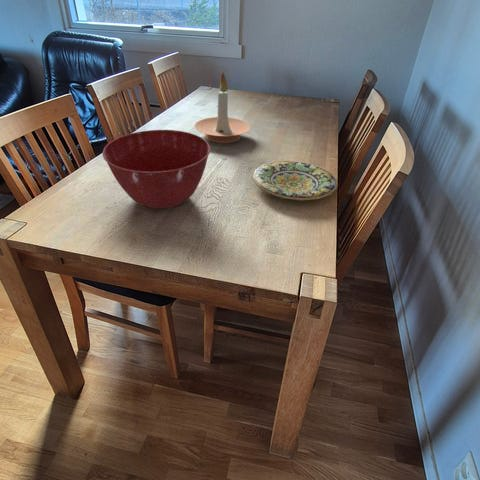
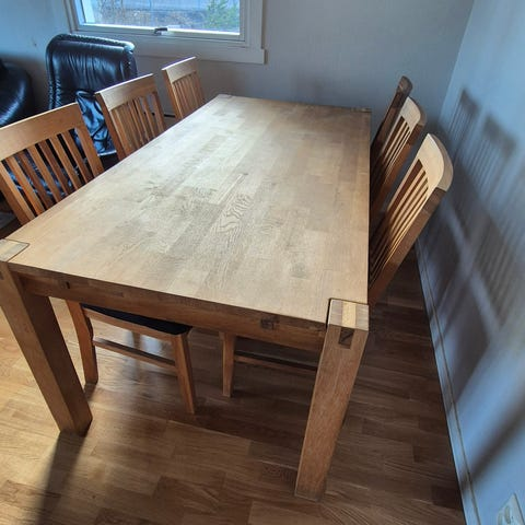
- candle holder (222, 105)
- mixing bowl (160, 173)
- plate (294, 182)
